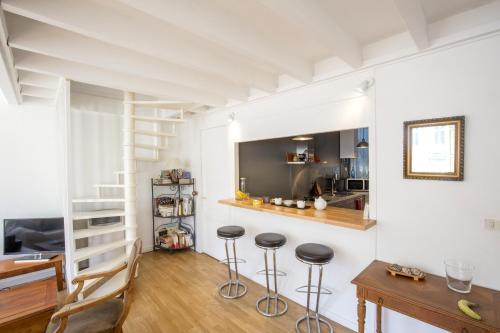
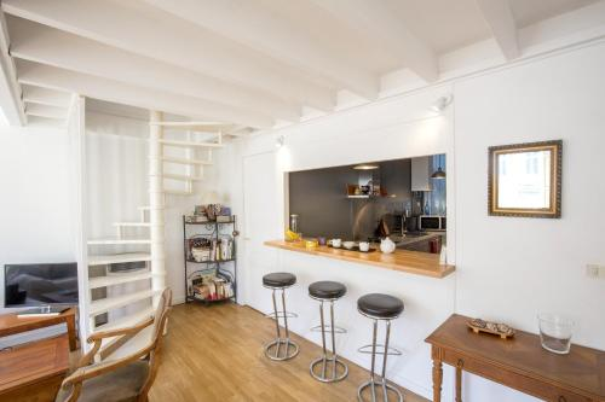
- fruit (468, 307)
